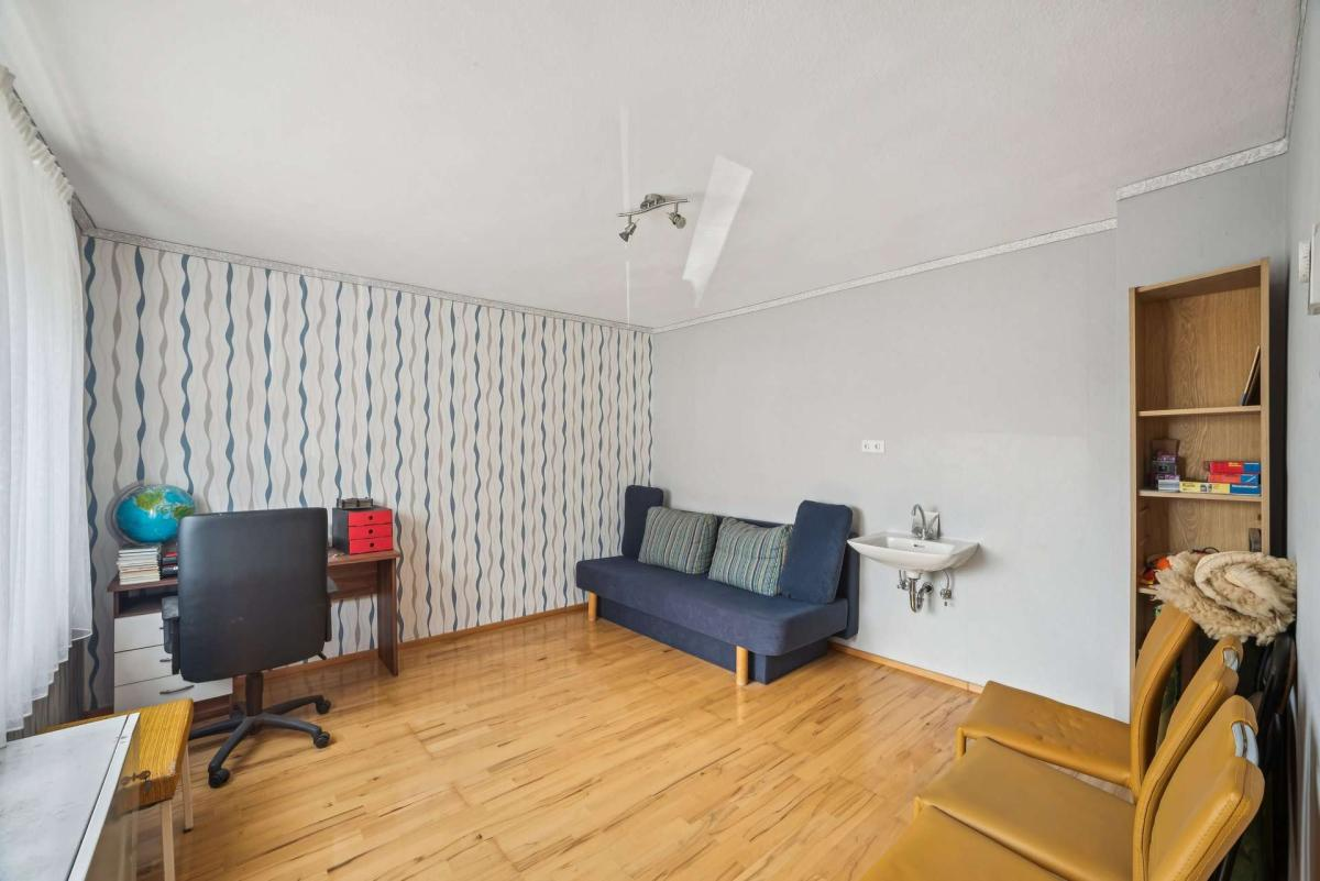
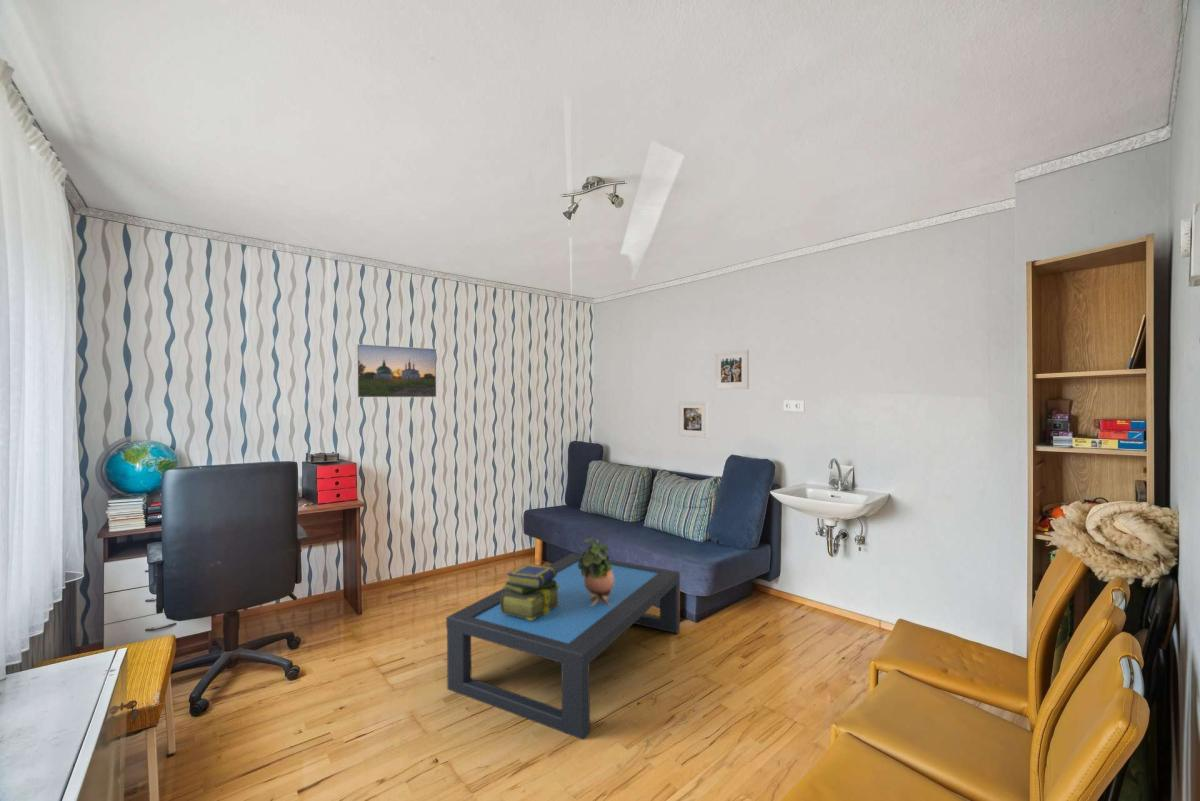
+ stack of books (530, 586)
+ coffee table (576, 624)
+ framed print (398, 372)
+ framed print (692, 419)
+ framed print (731, 370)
+ potted plant (595, 567)
